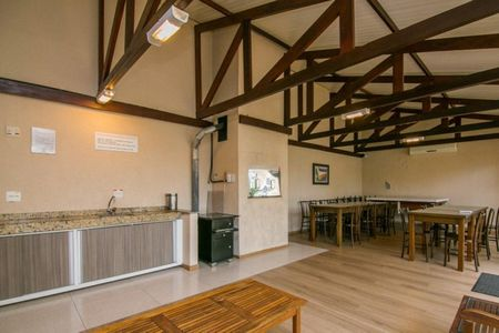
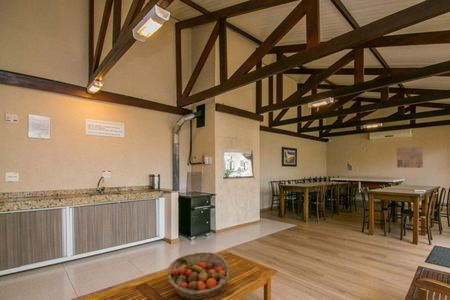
+ wall art (409, 157)
+ fruit basket (199, 275)
